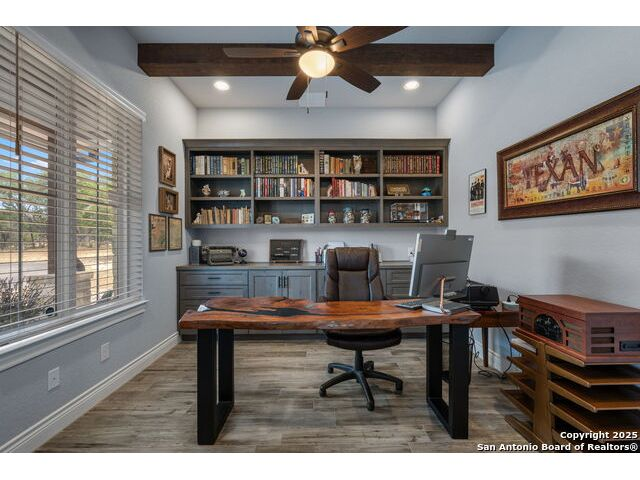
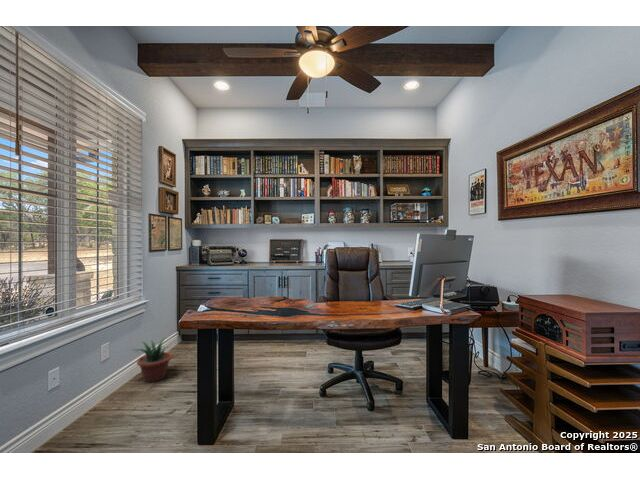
+ potted plant (150, 360)
